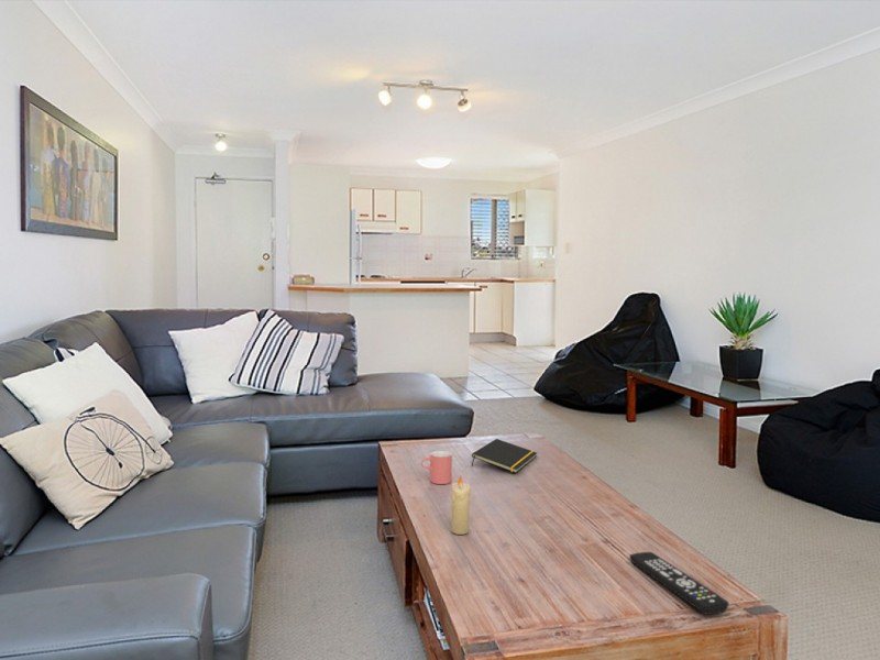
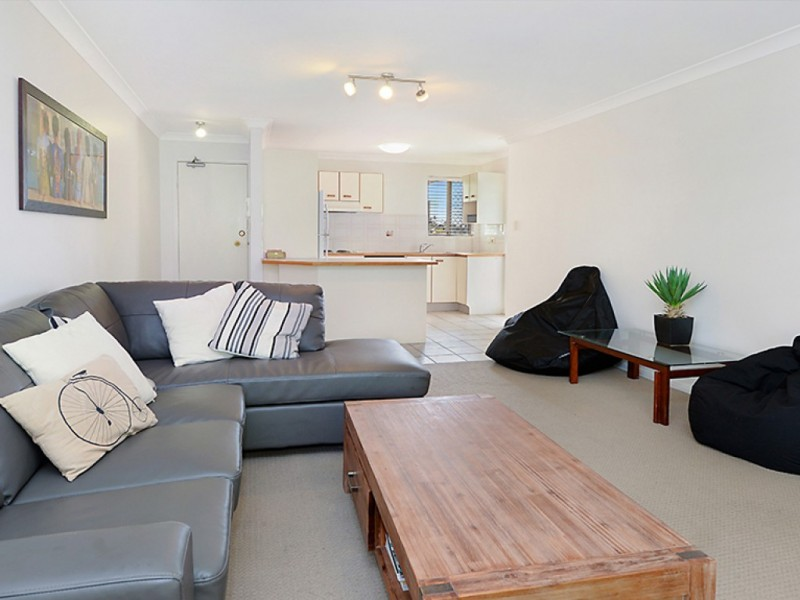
- candle (460, 503)
- remote control (674, 580)
- cup (436, 468)
- notepad (505, 454)
